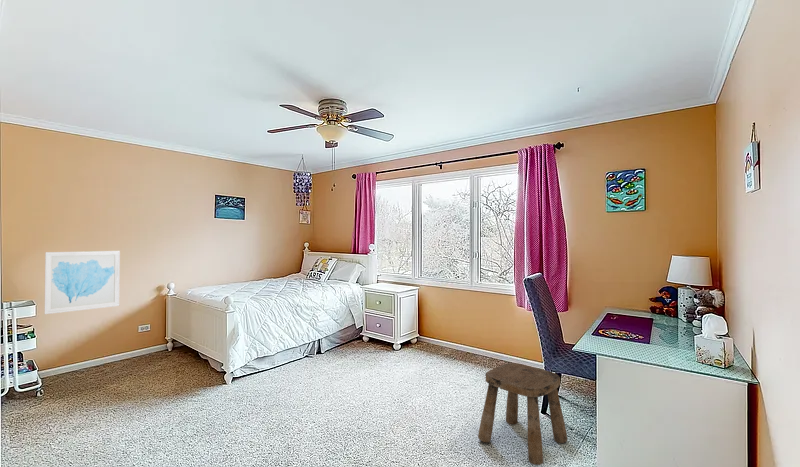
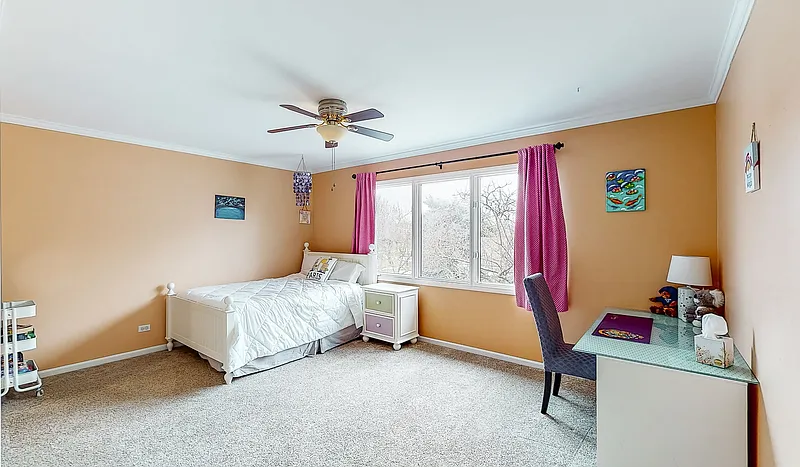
- stool (517, 407)
- wall art (84, 280)
